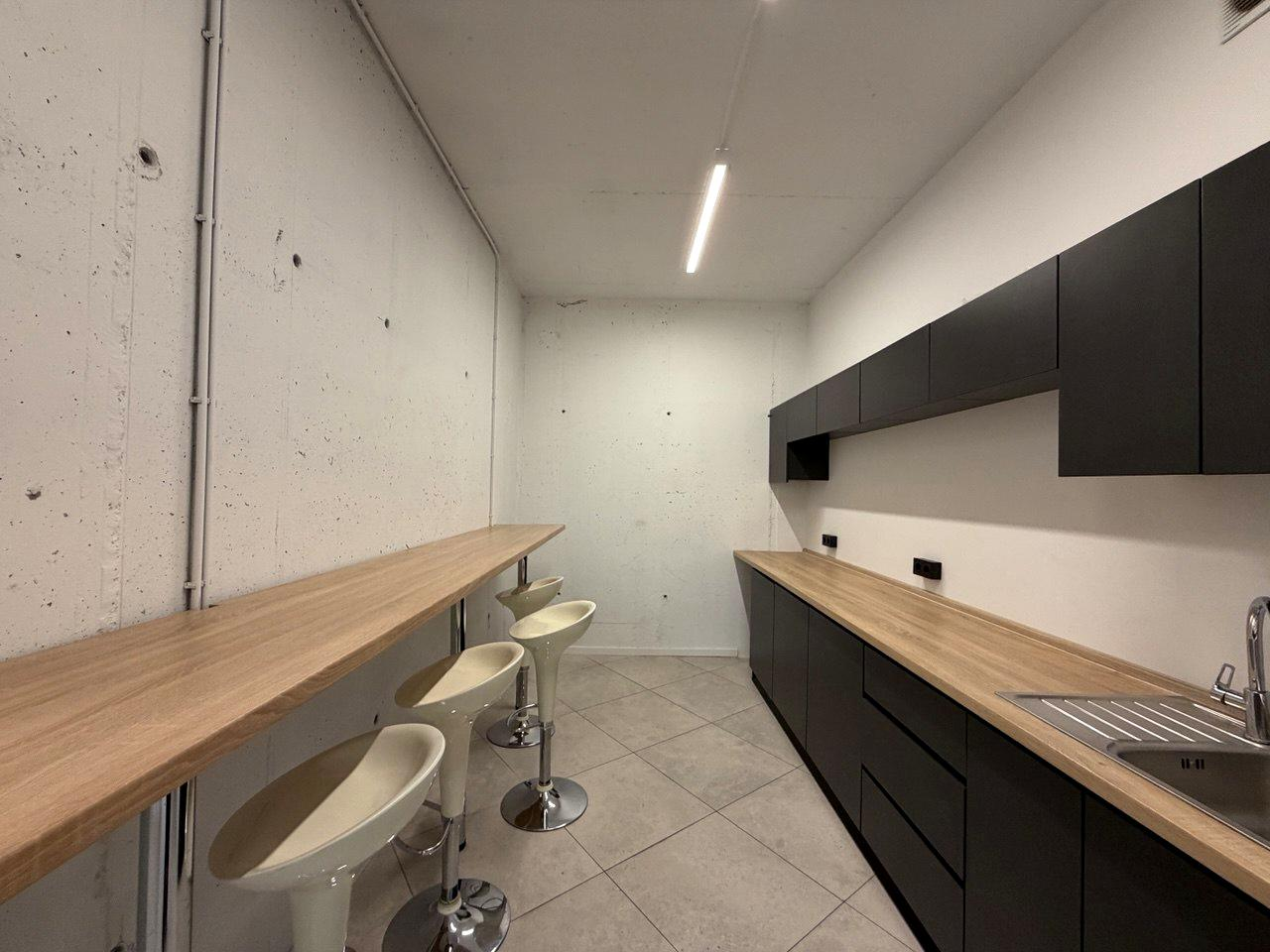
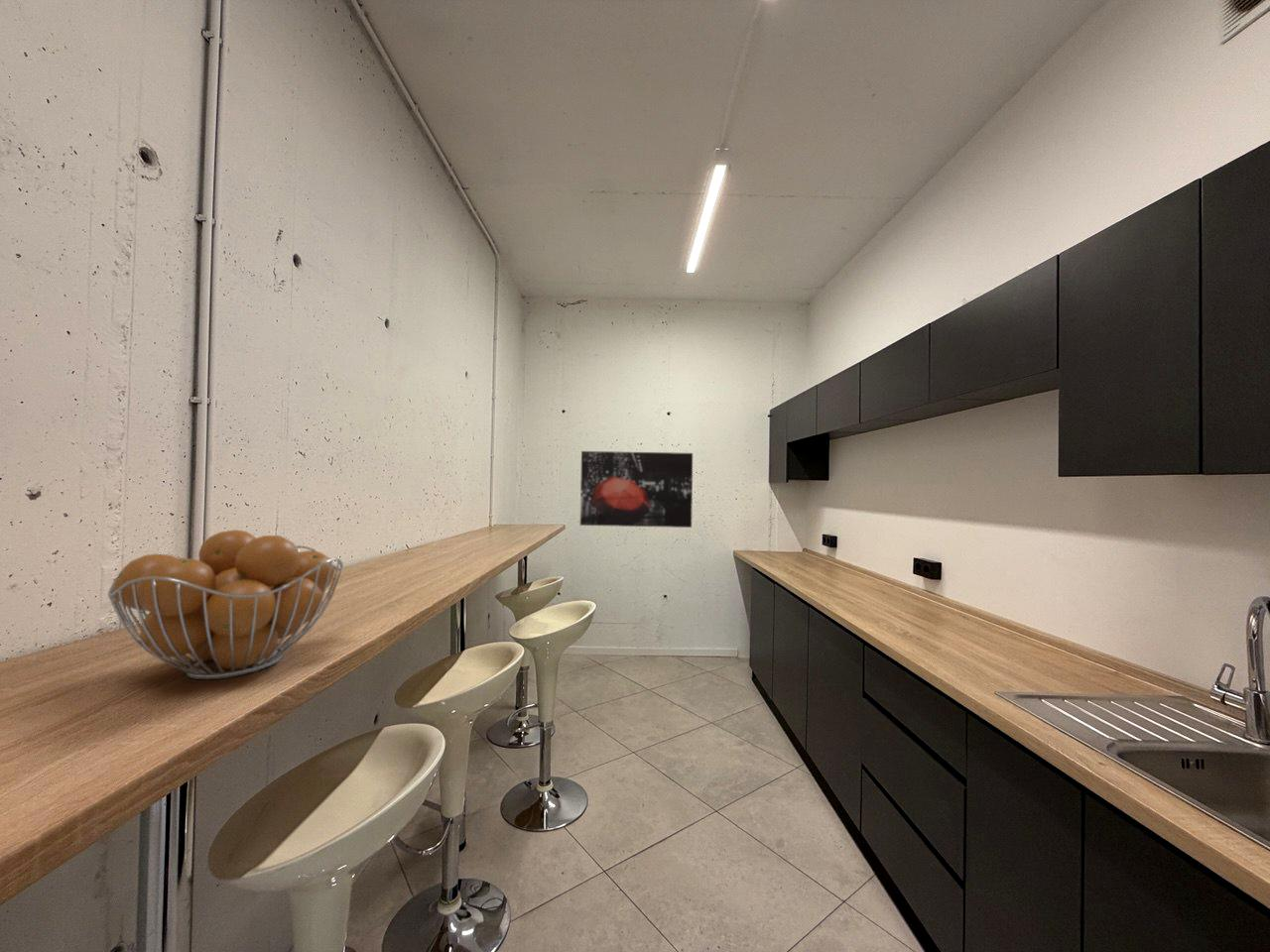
+ fruit basket (238, 598)
+ wall art (636, 489)
